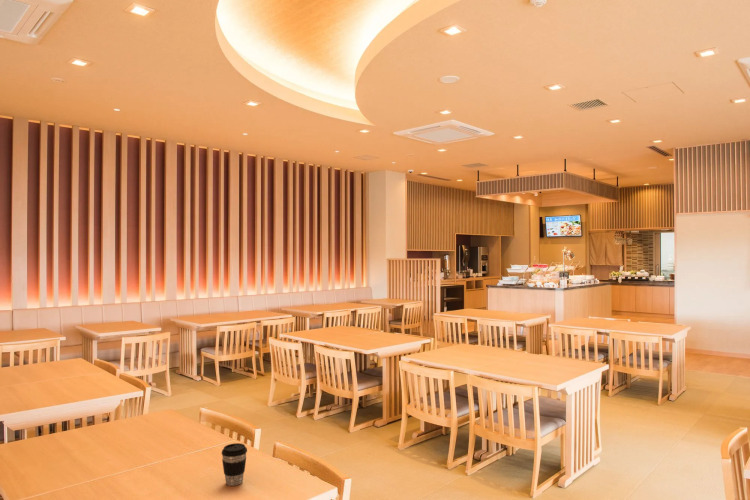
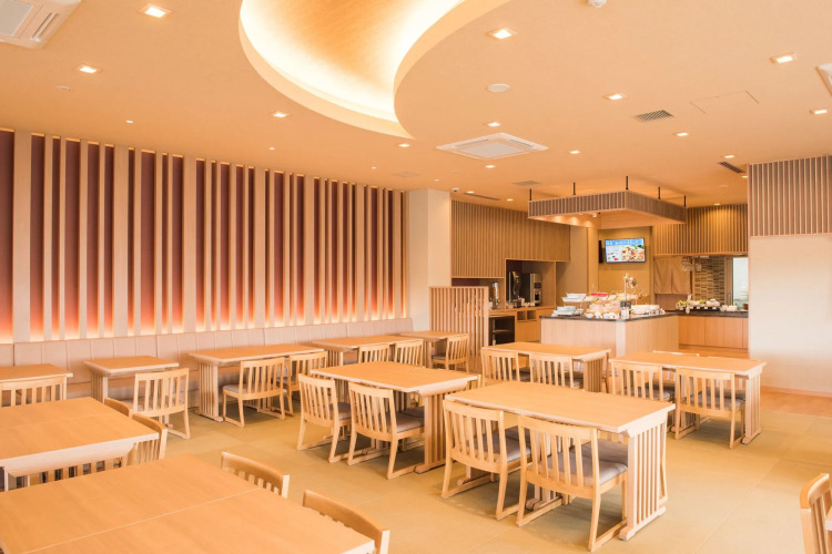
- coffee cup (234, 464)
